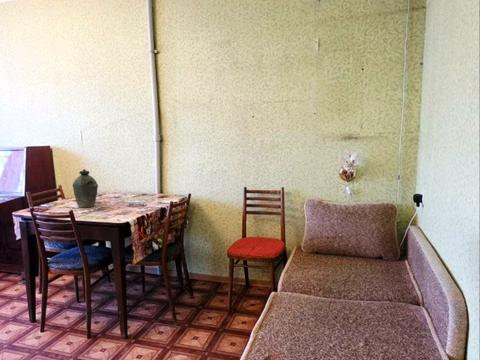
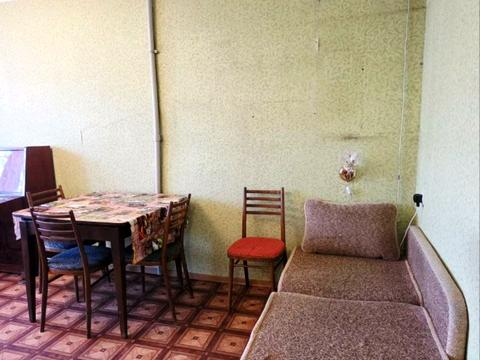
- kettle (85, 187)
